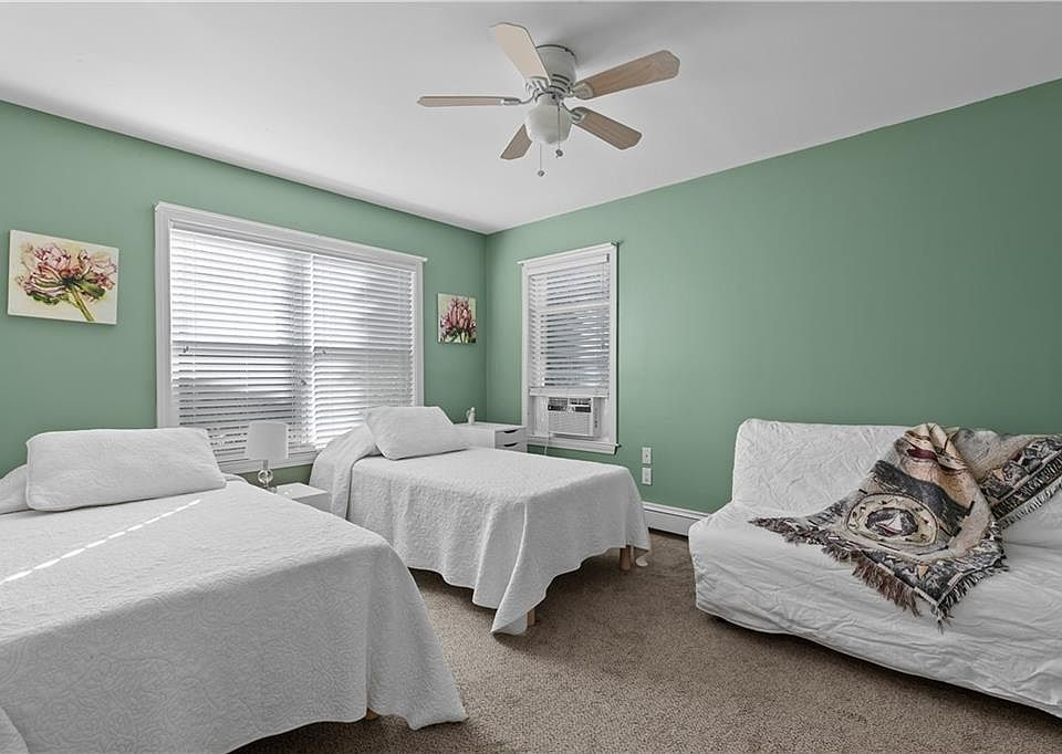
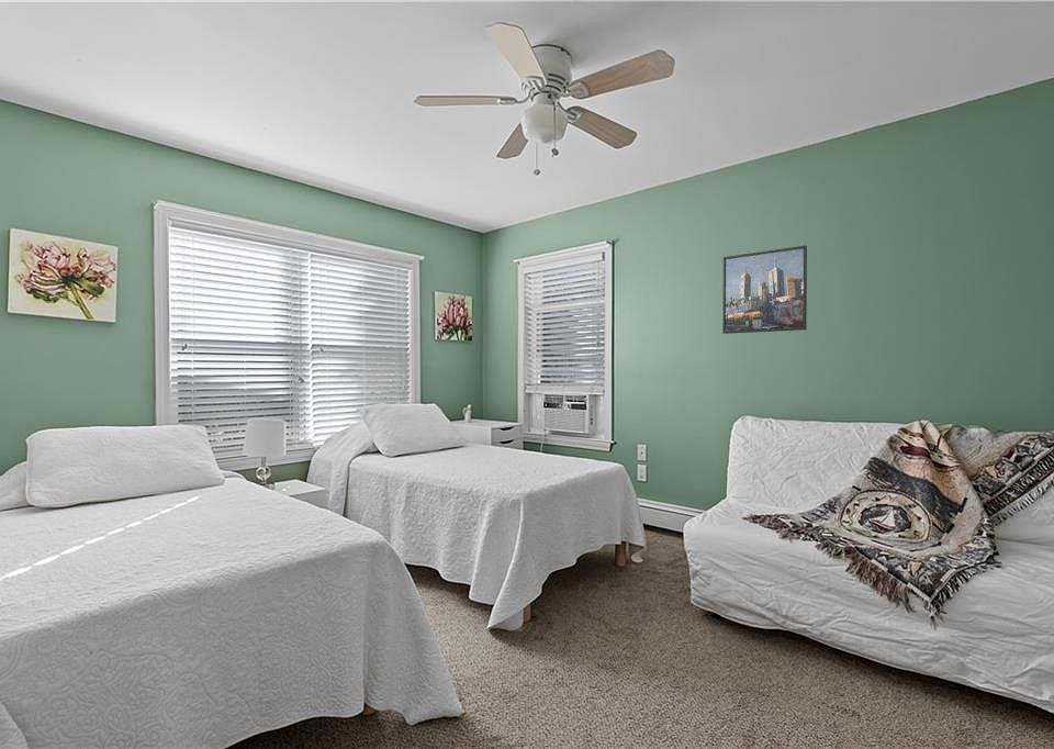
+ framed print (762, 291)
